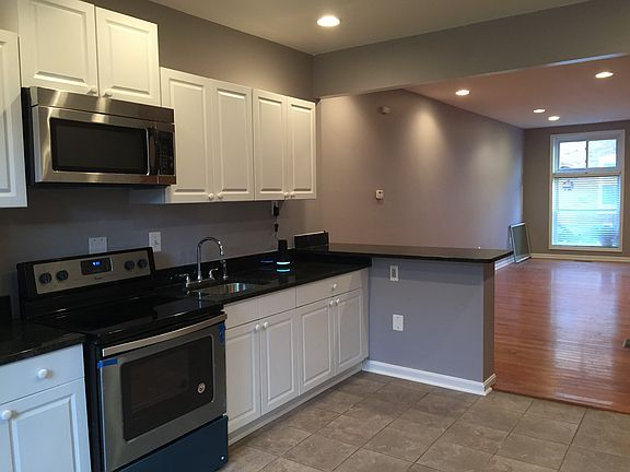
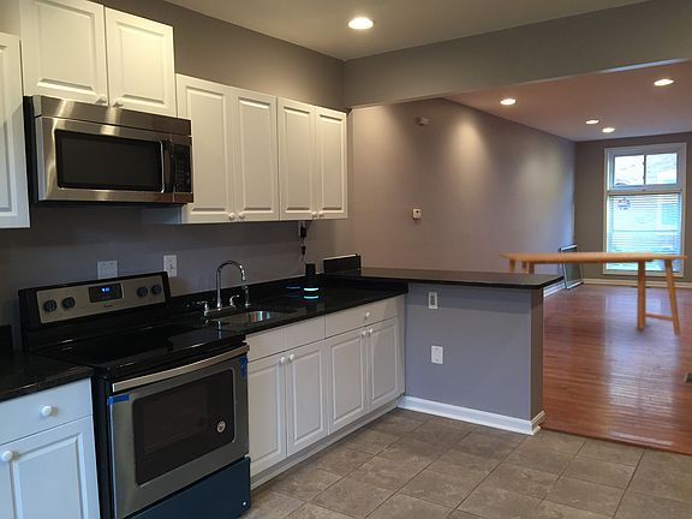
+ dining table (584, 263)
